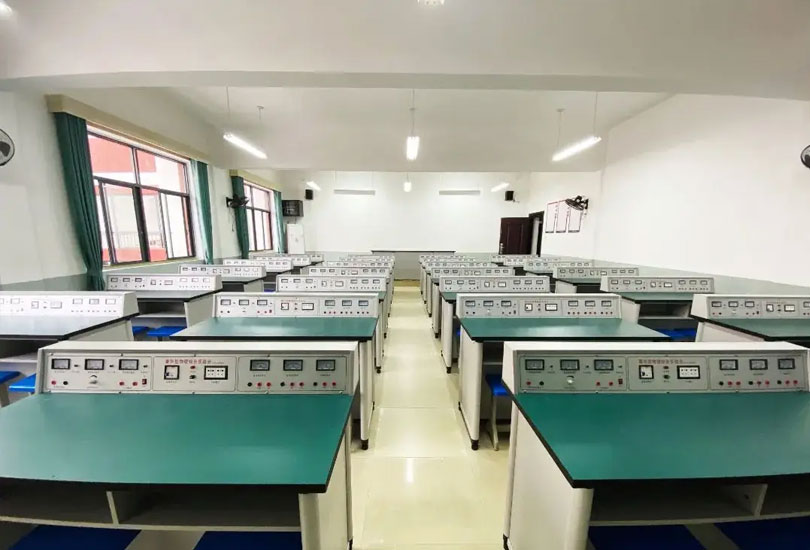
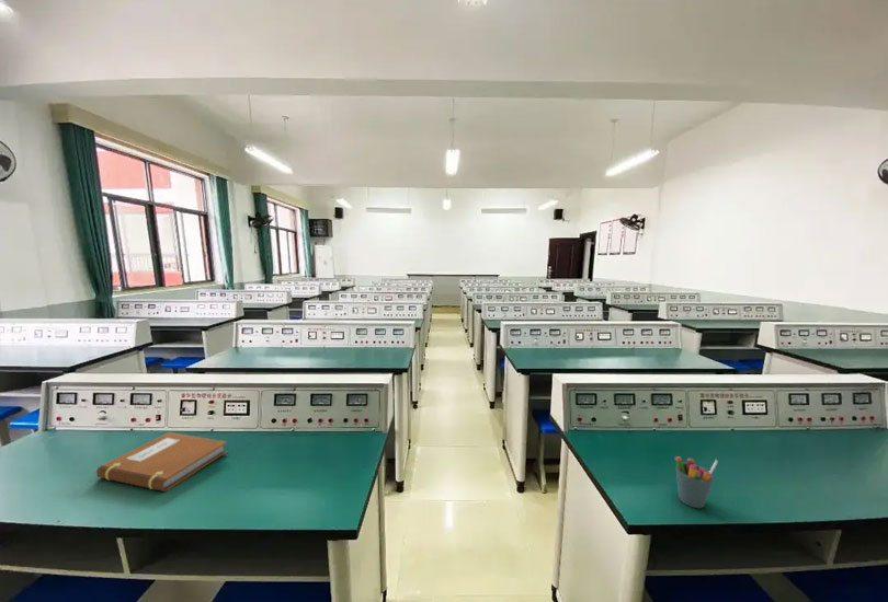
+ notebook (163, 459)
+ pen holder (693, 478)
